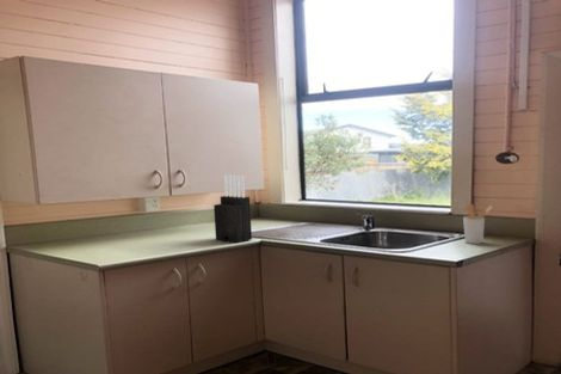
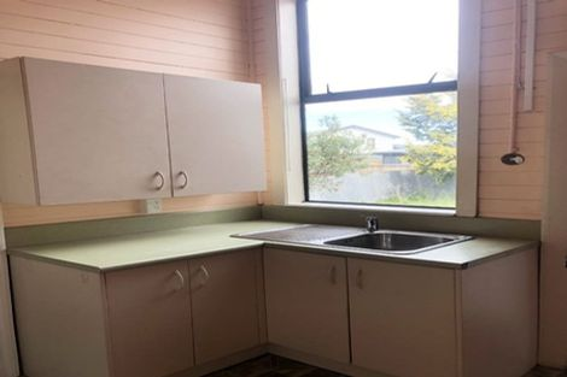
- knife block (230, 208)
- utensil holder (479, 223)
